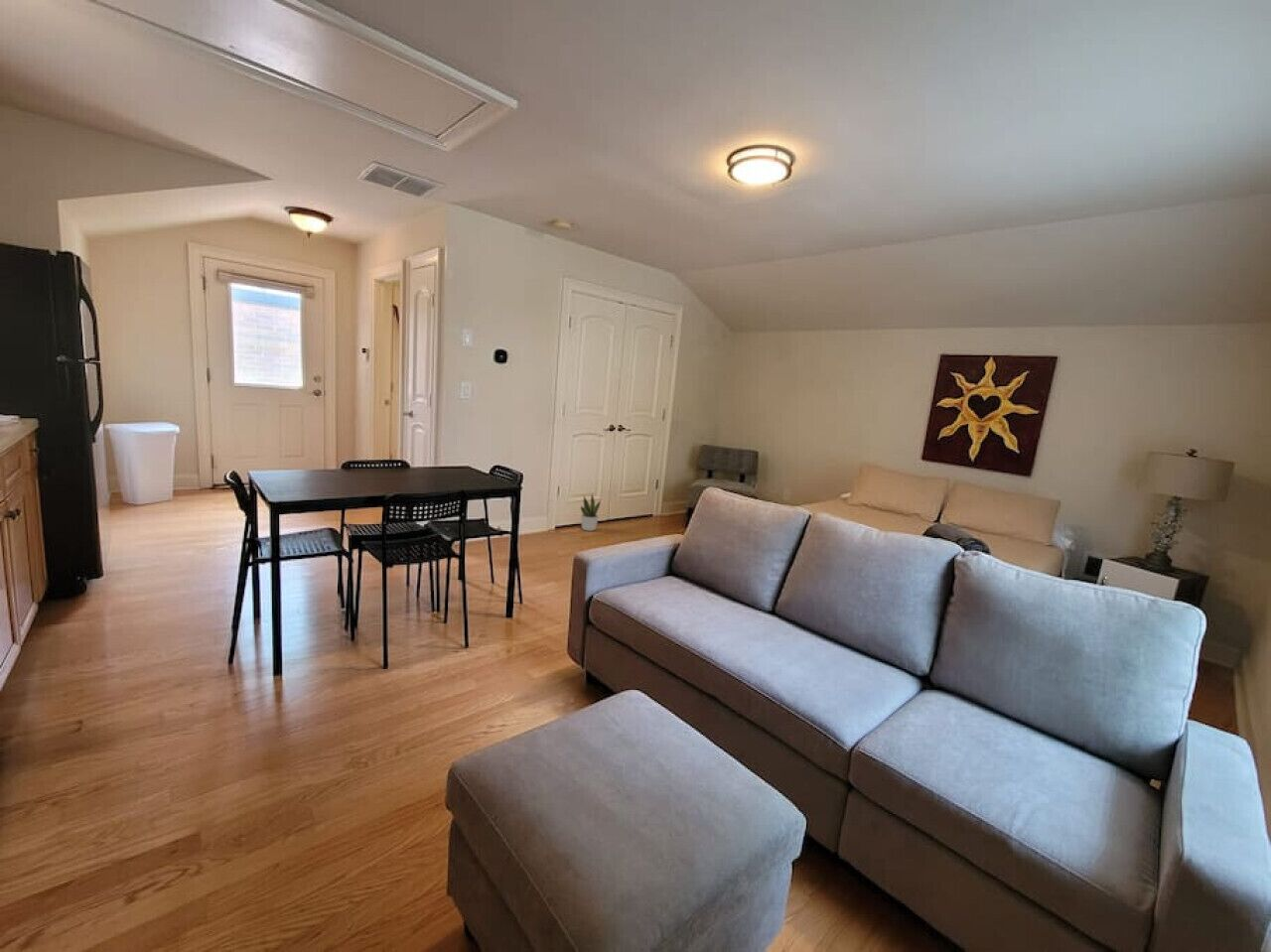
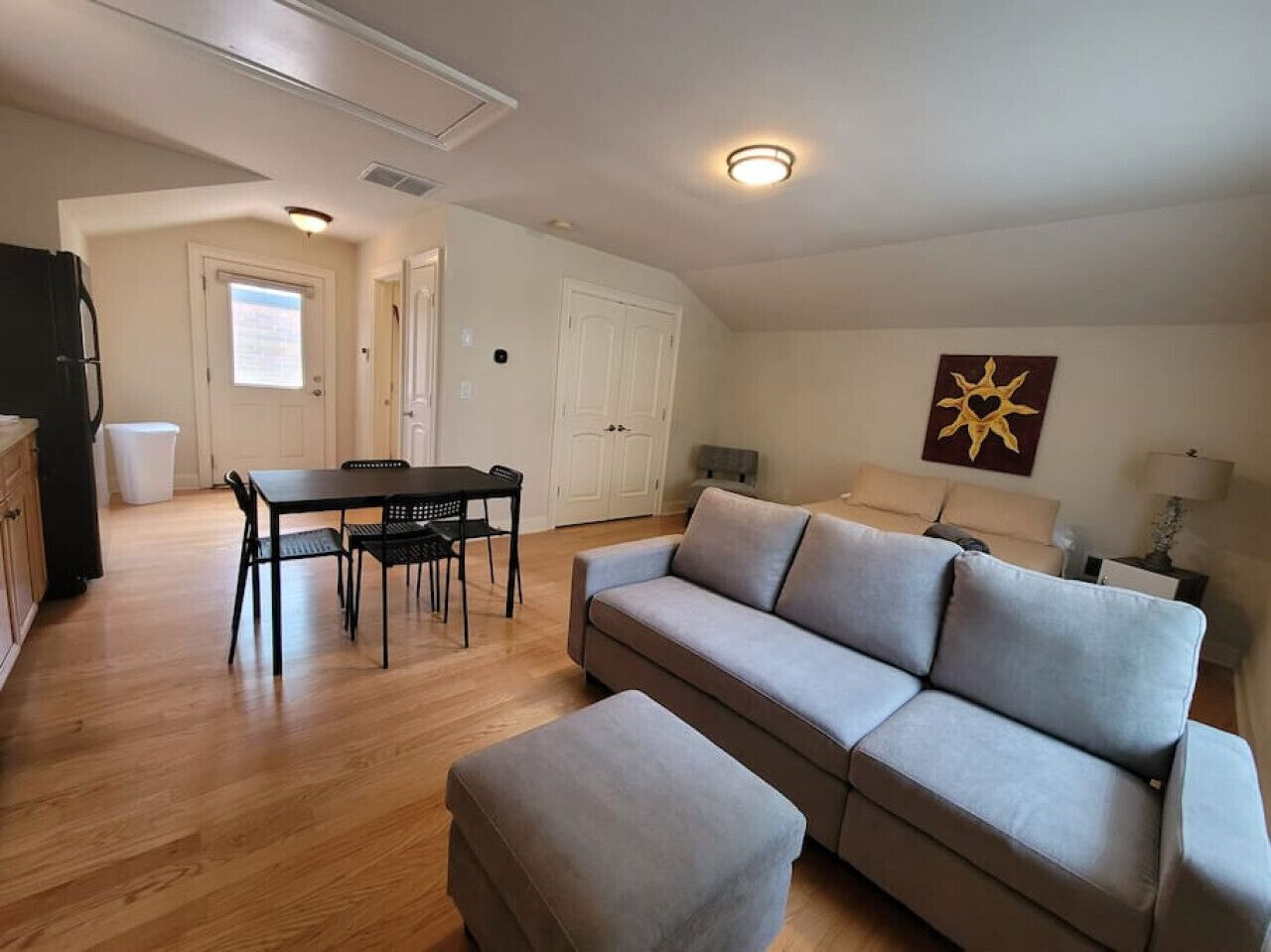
- potted plant (590, 510)
